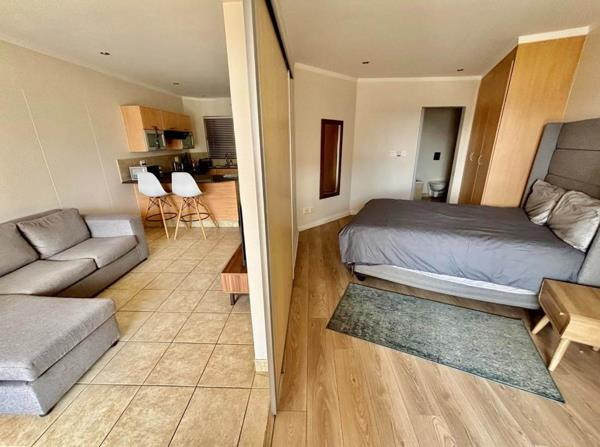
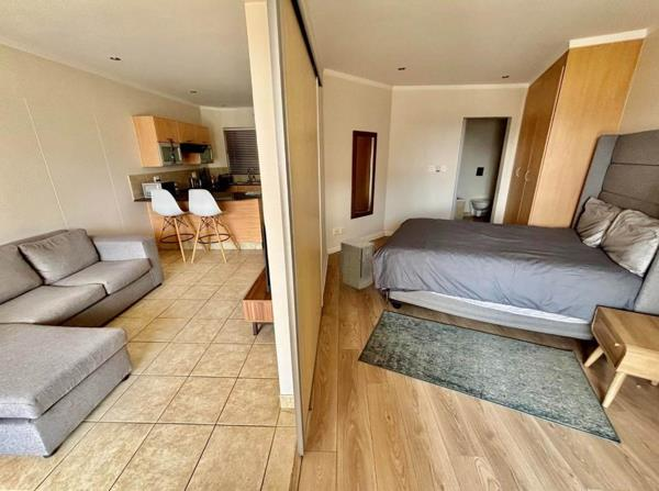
+ air purifier (356, 263)
